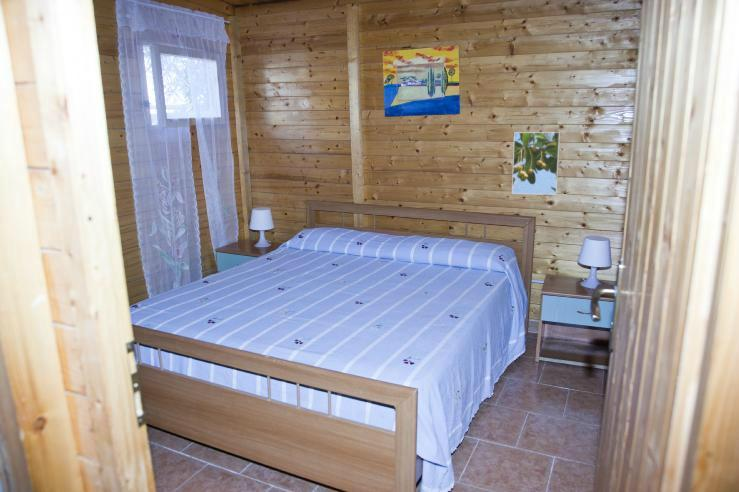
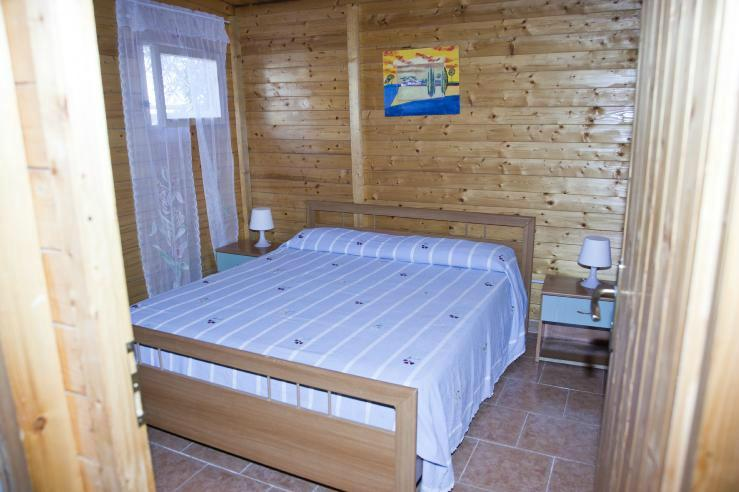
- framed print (535, 163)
